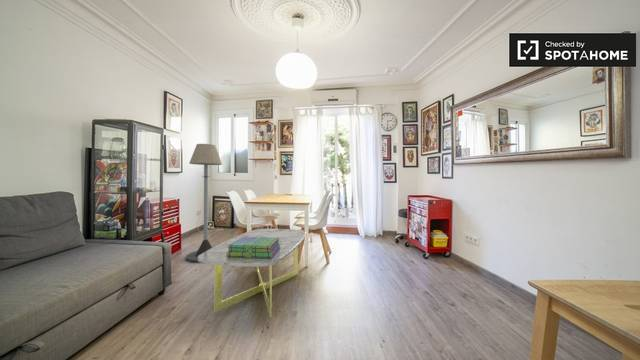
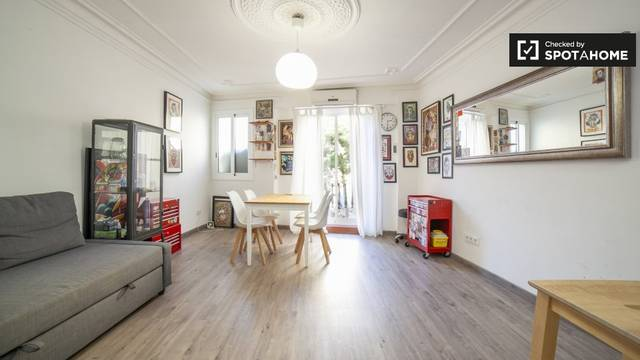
- coffee table (262, 265)
- stack of books (255, 246)
- floor lamp (205, 200)
